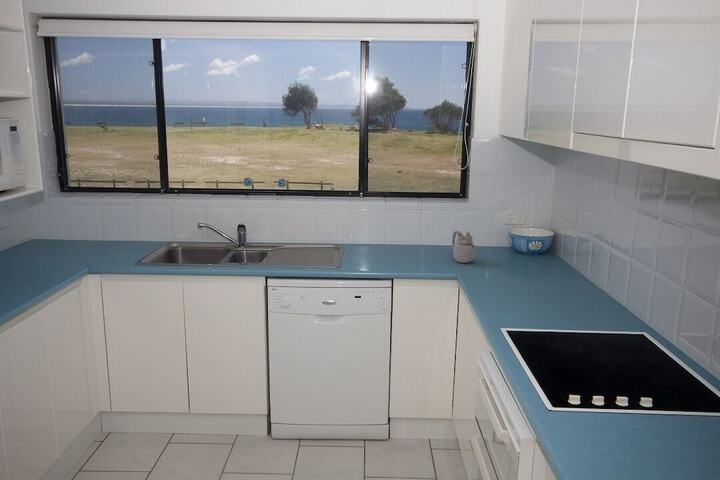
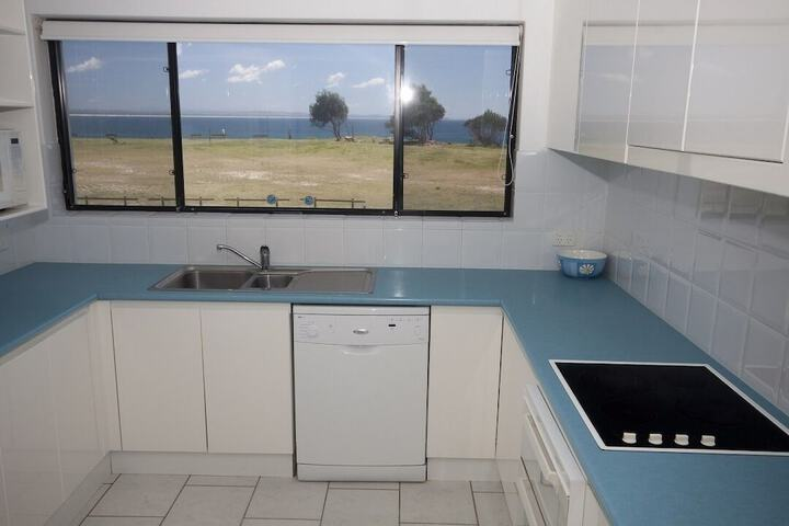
- teapot (463, 246)
